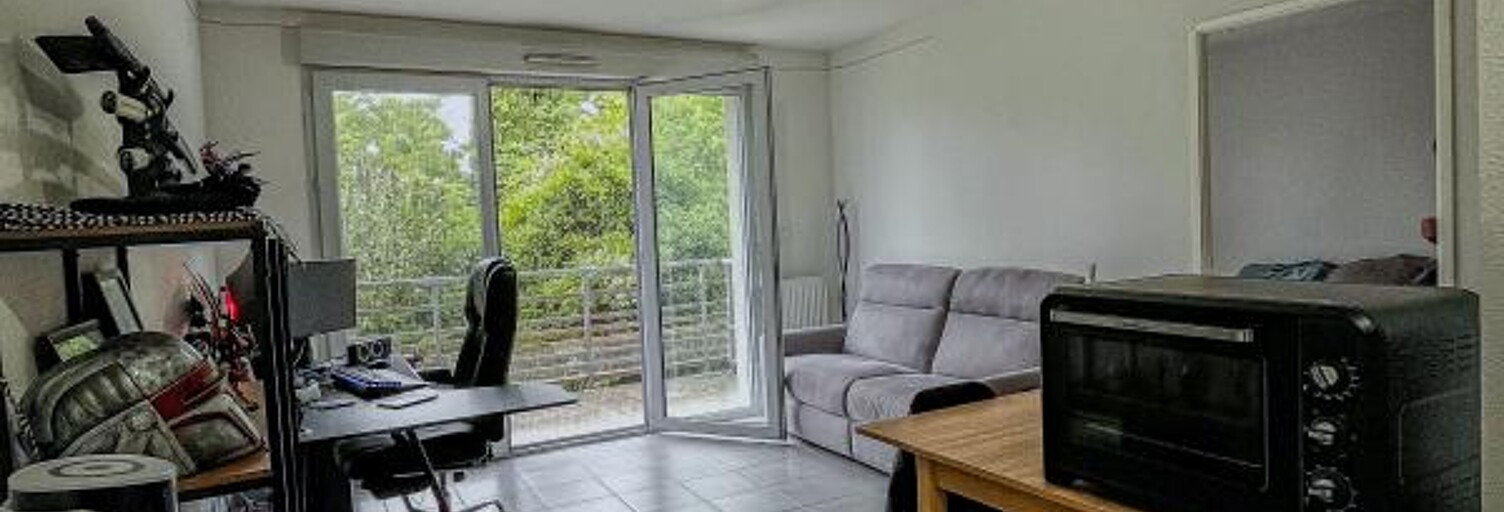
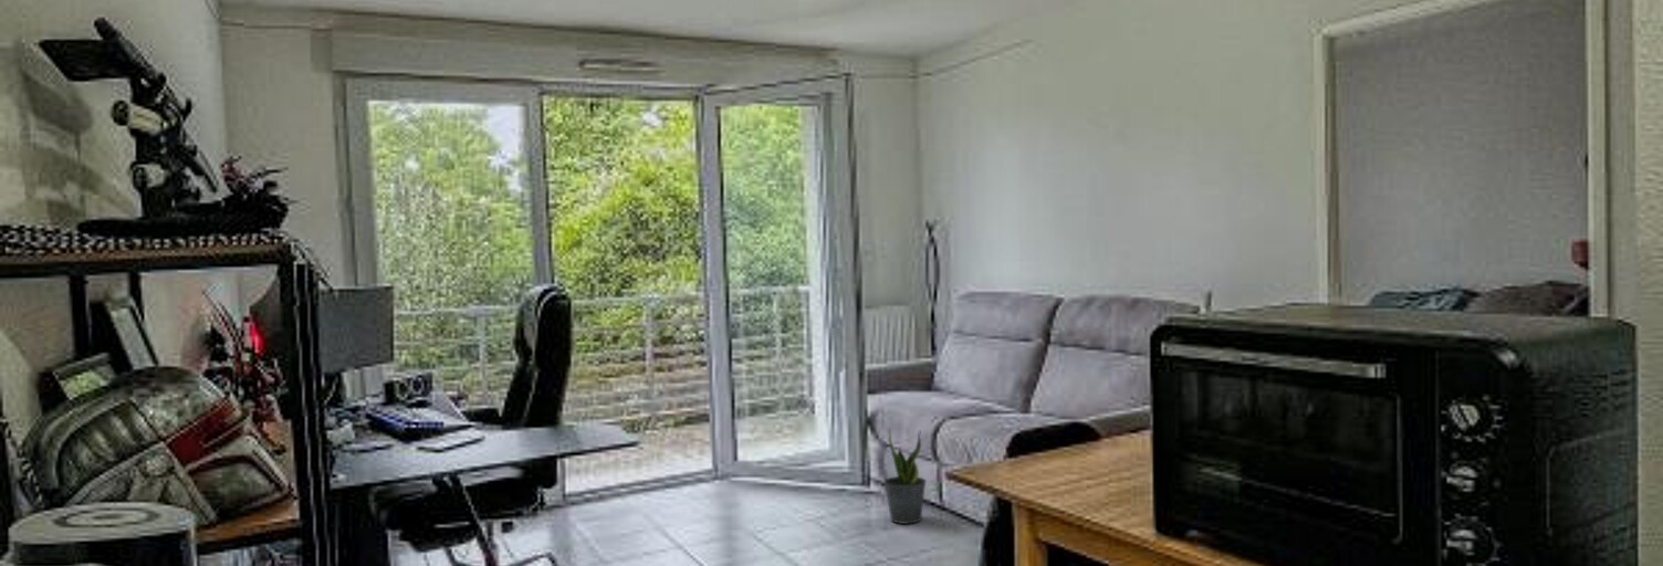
+ potted plant (904, 472)
